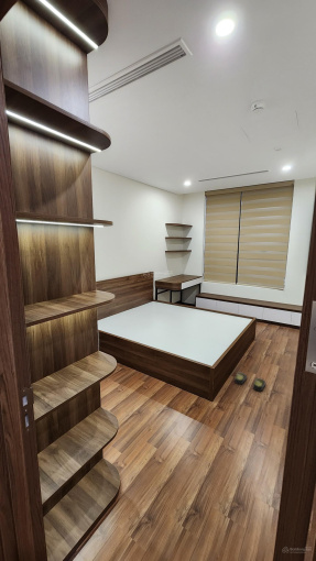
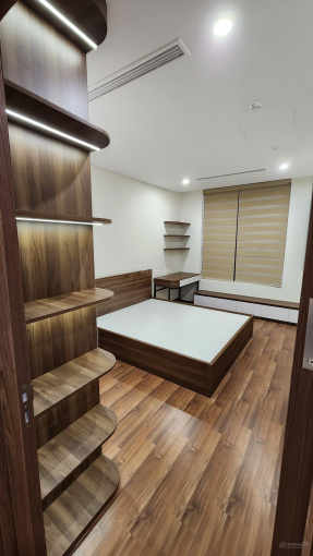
- slippers (246, 378)
